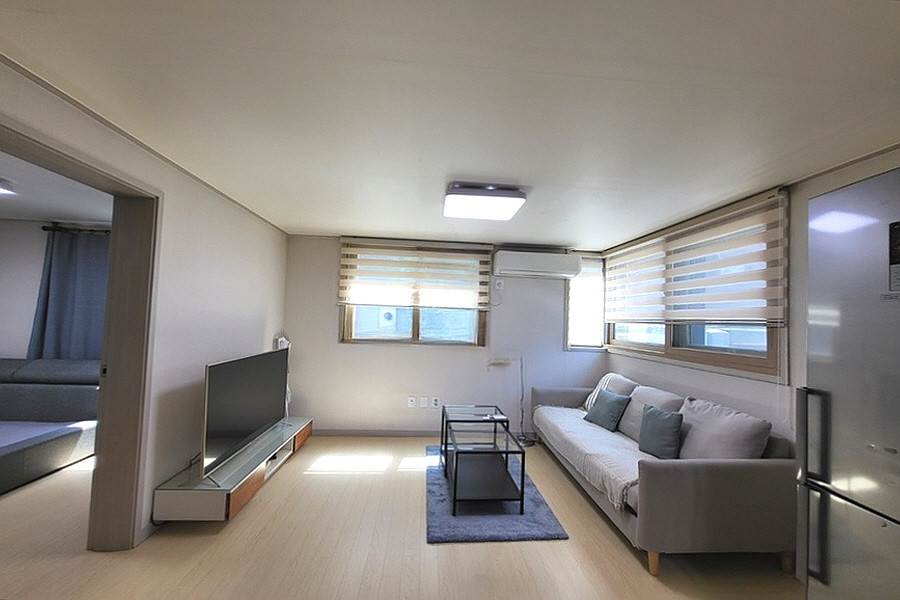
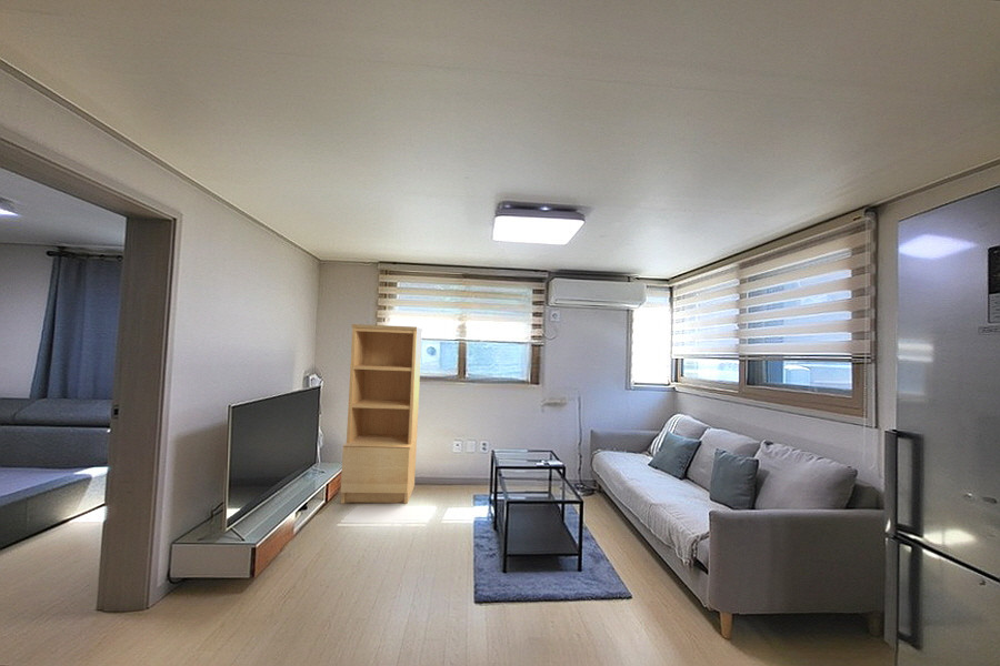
+ bookcase (383, 410)
